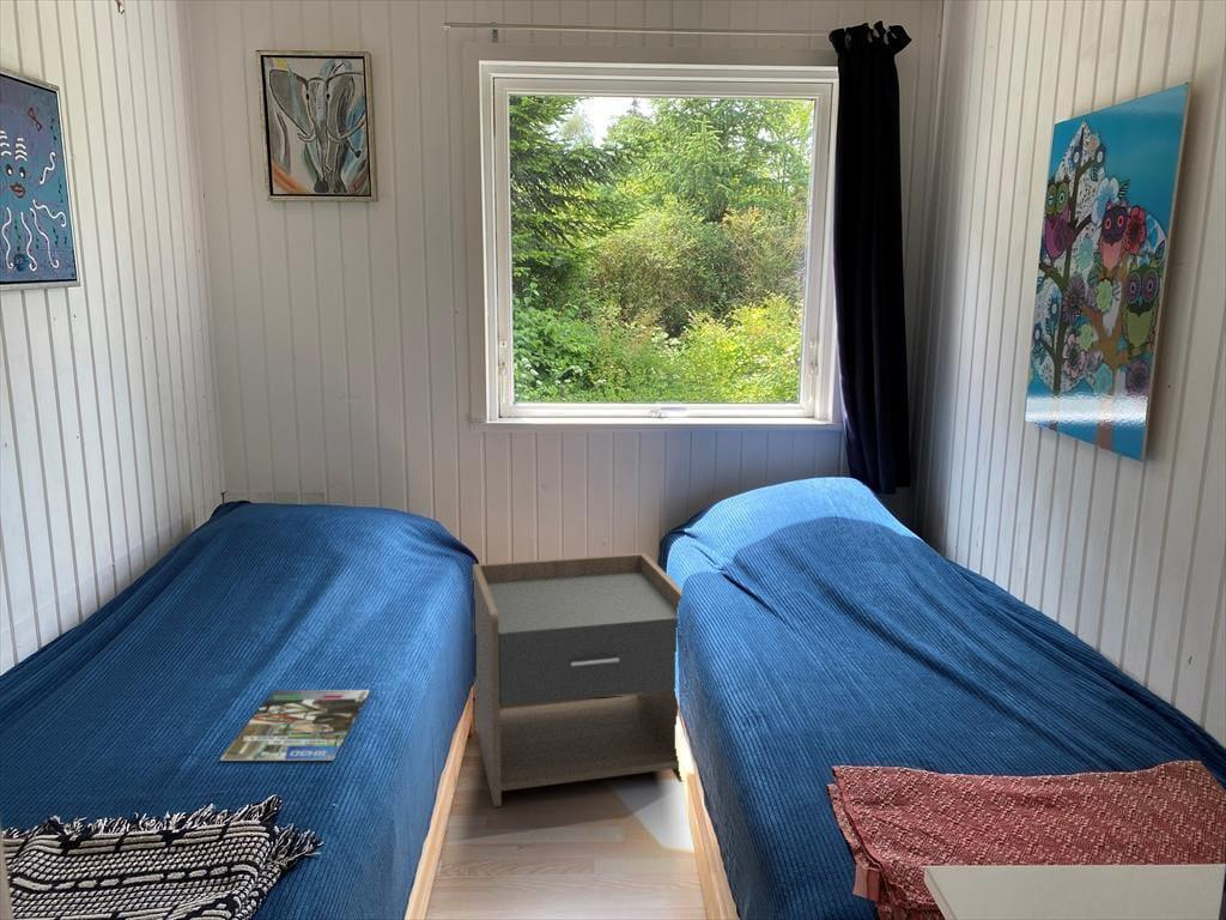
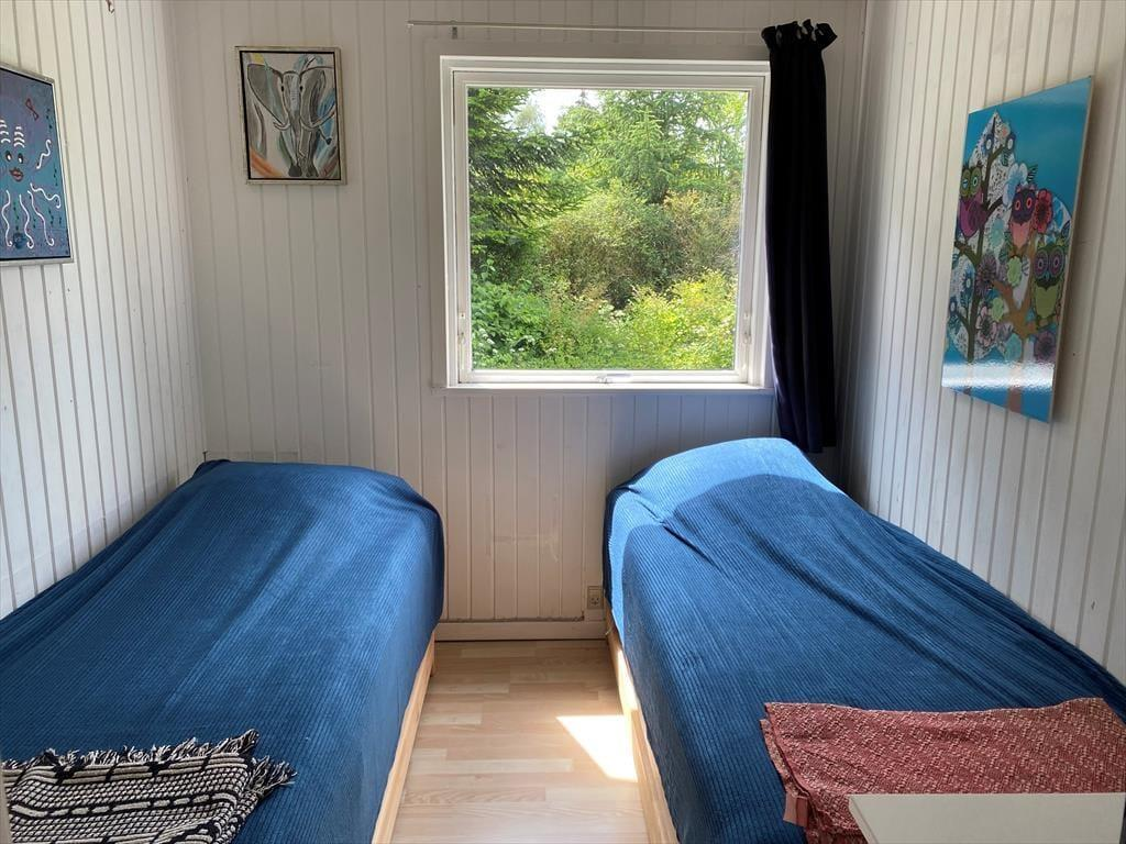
- nightstand (576, 671)
- magazine (301, 722)
